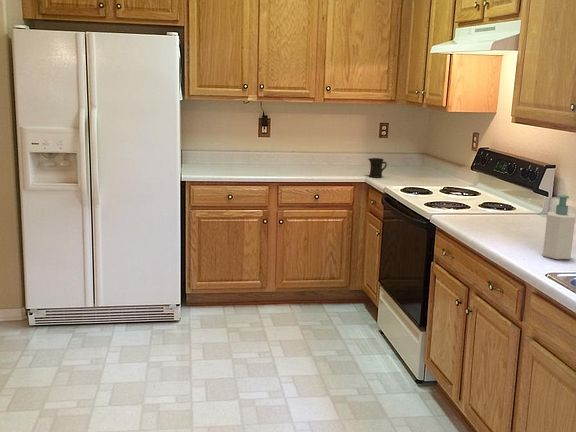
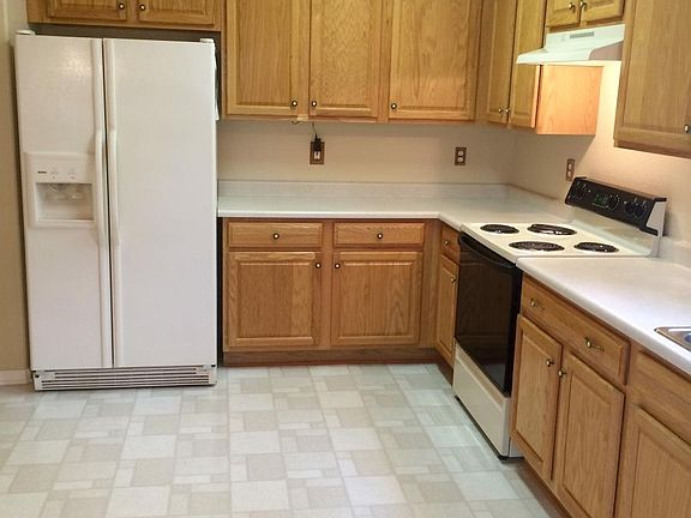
- mug (377, 167)
- soap bottle (559, 226)
